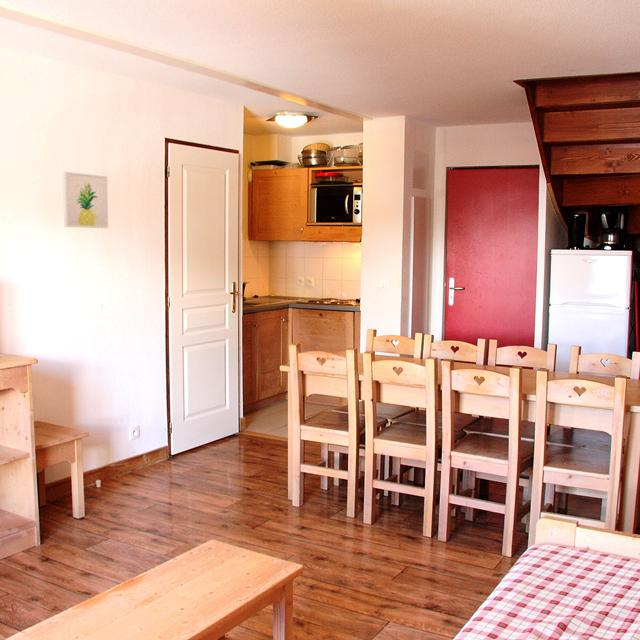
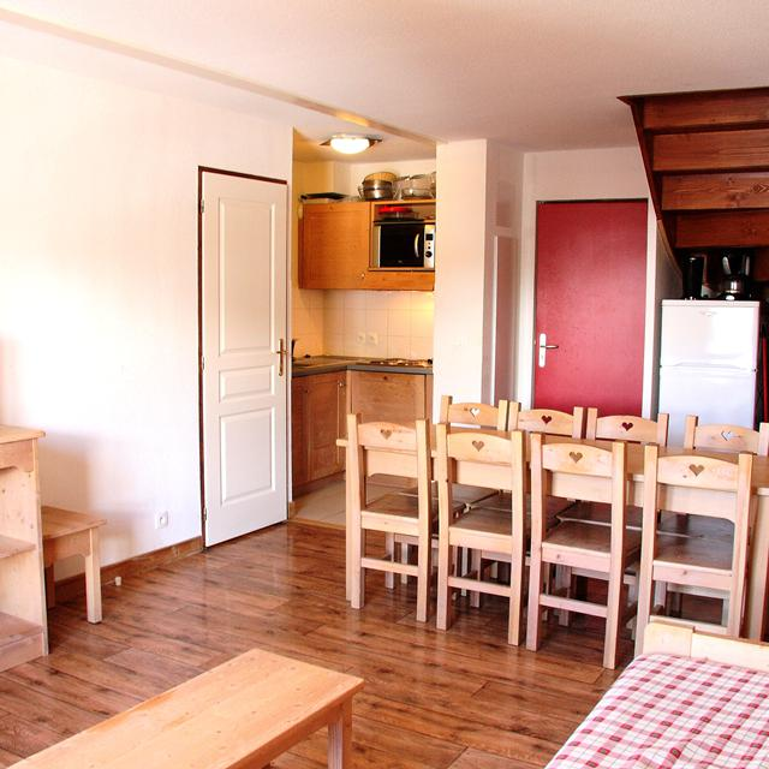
- wall art (86, 200)
